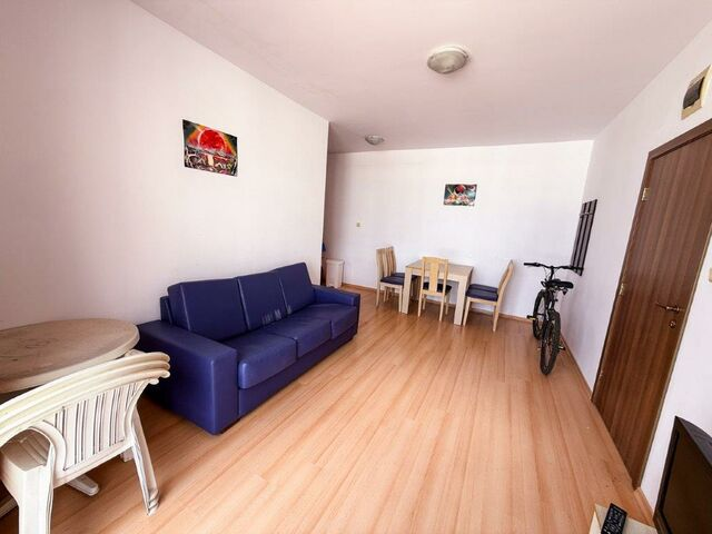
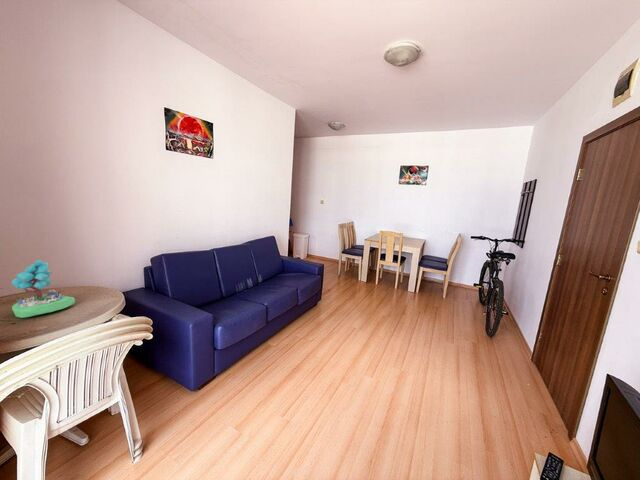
+ potted plant (38, 280)
